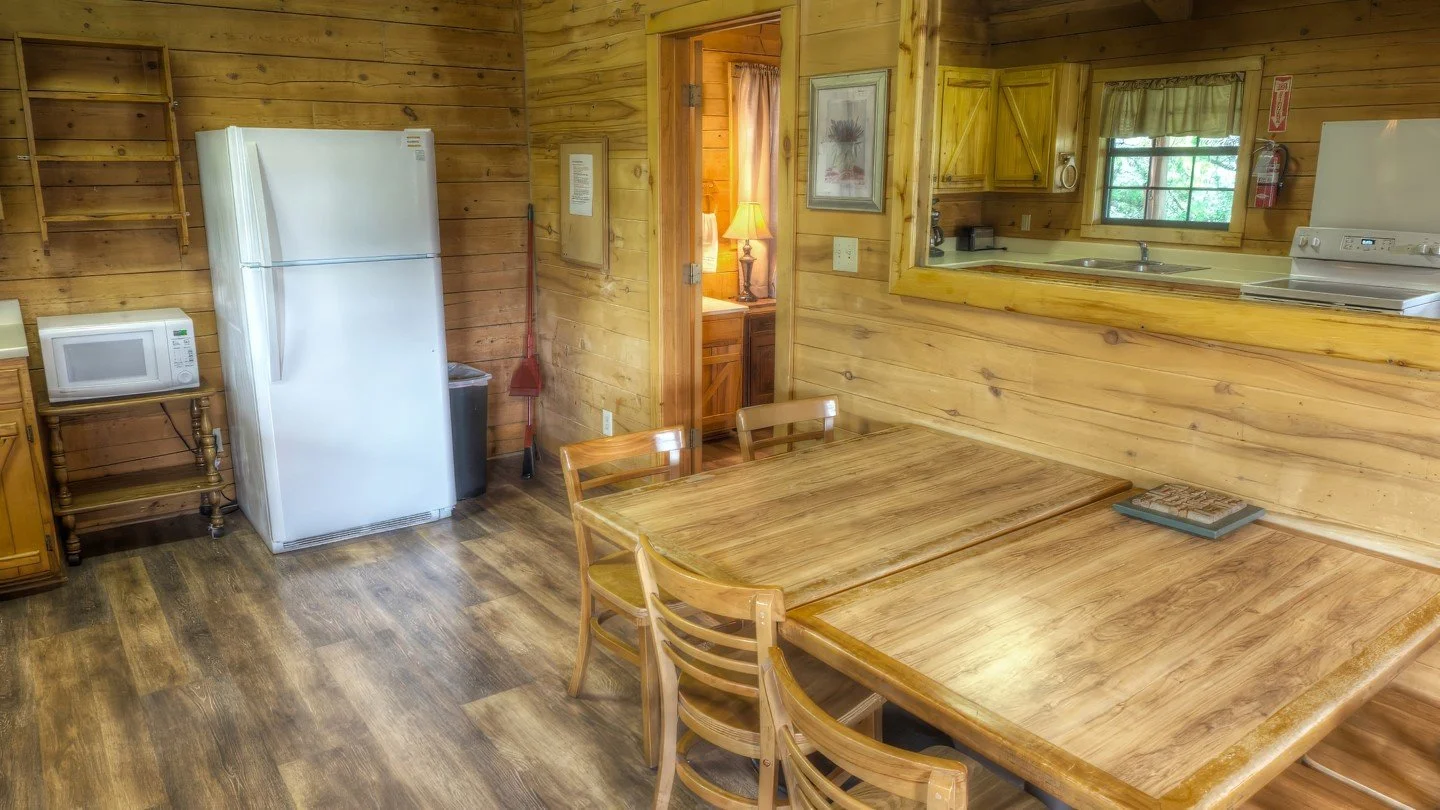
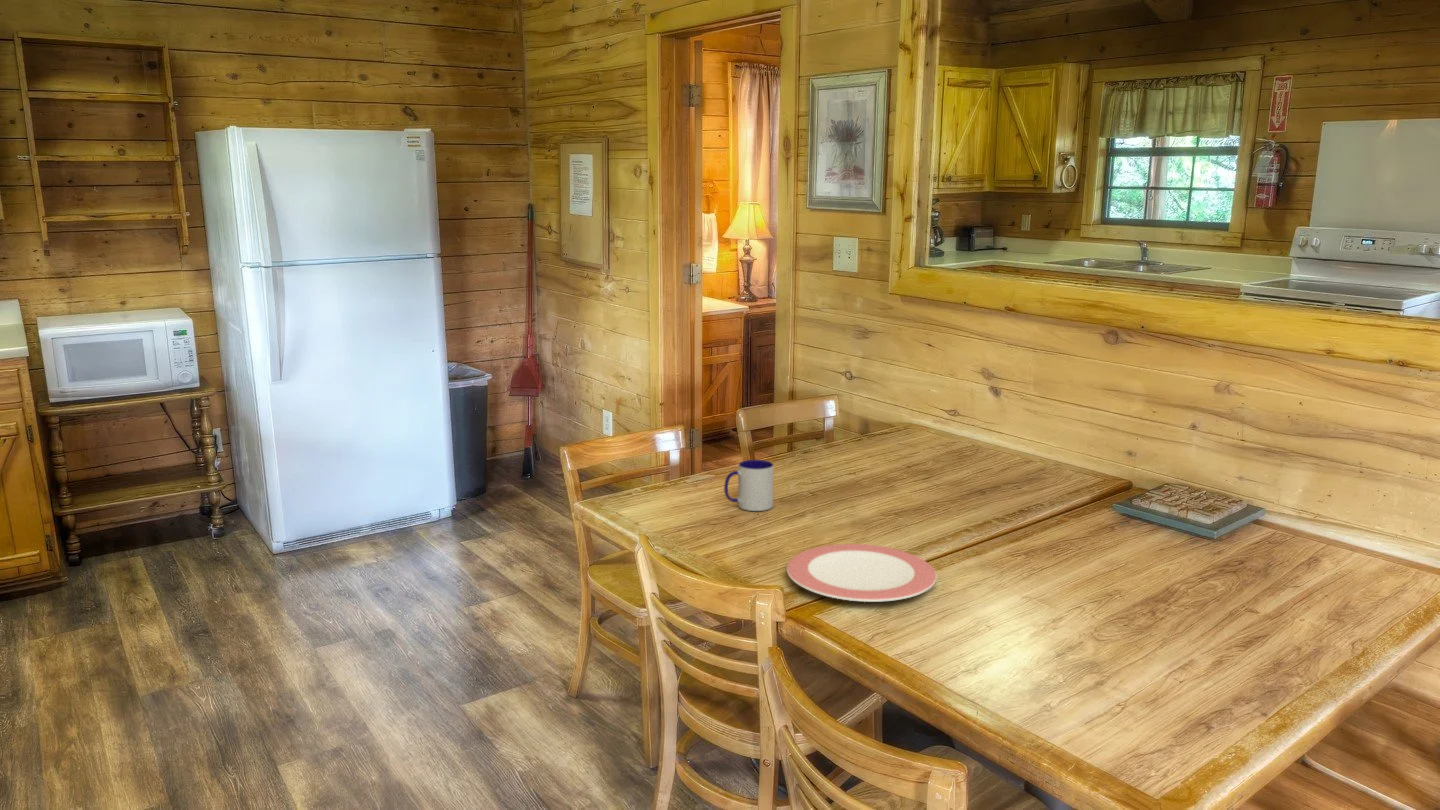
+ plate (860, 574)
+ mug (748, 485)
